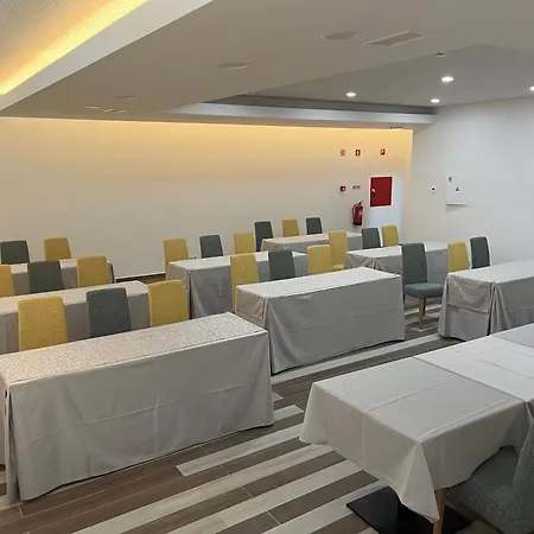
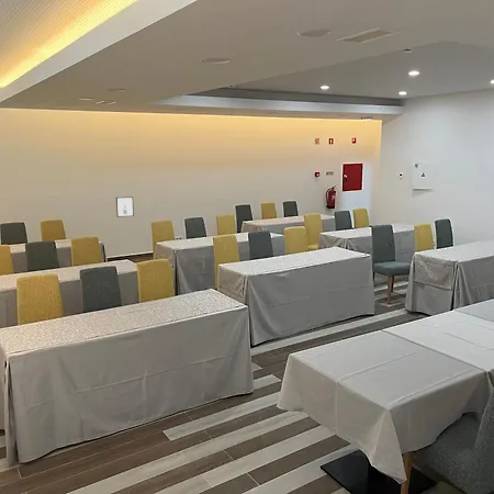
+ wall art (124, 206)
